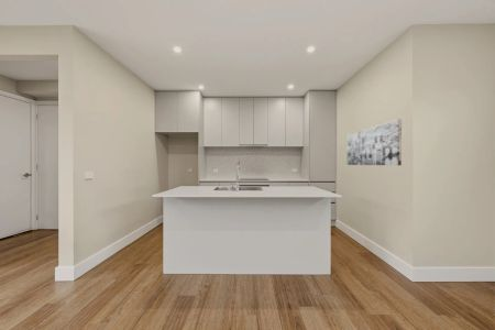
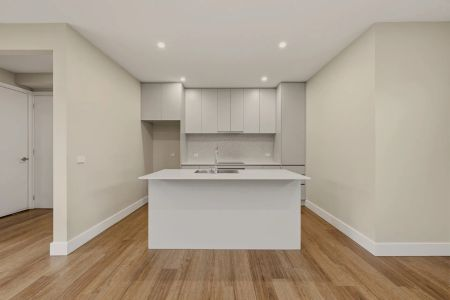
- wall art (367, 146)
